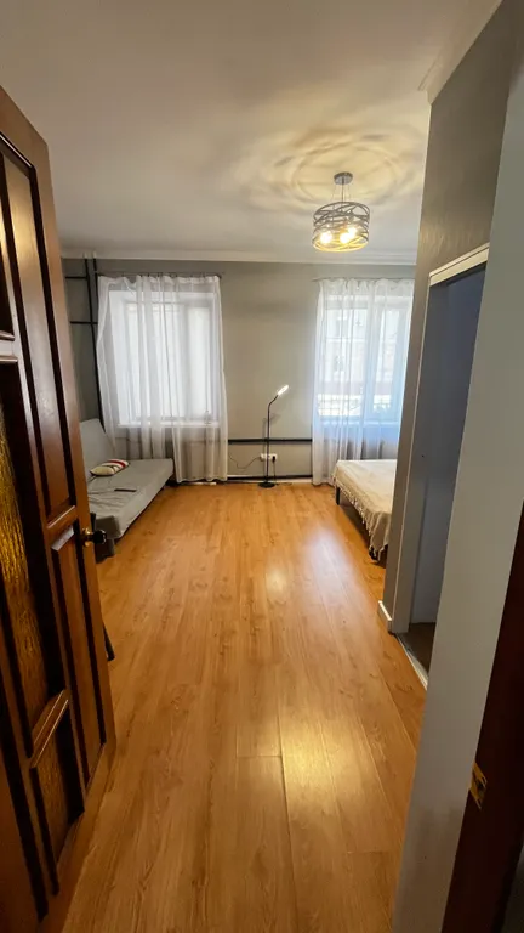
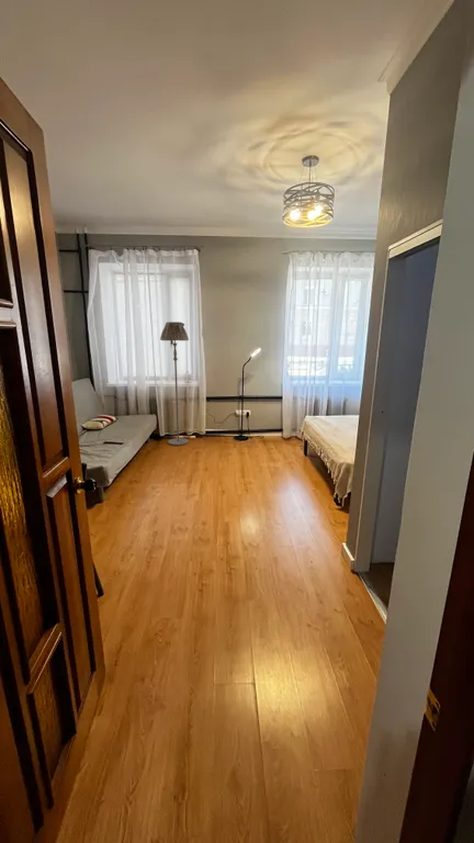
+ floor lamp (176, 384)
